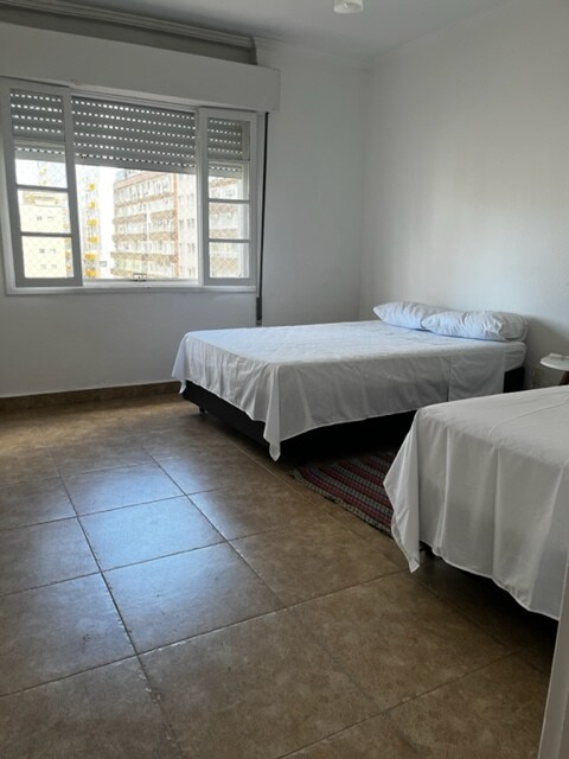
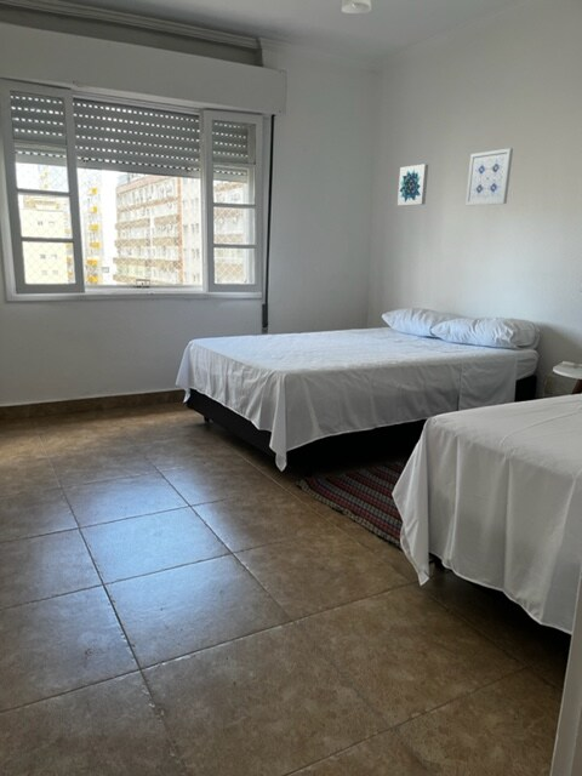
+ wall art (412, 186)
+ wall art (487, 178)
